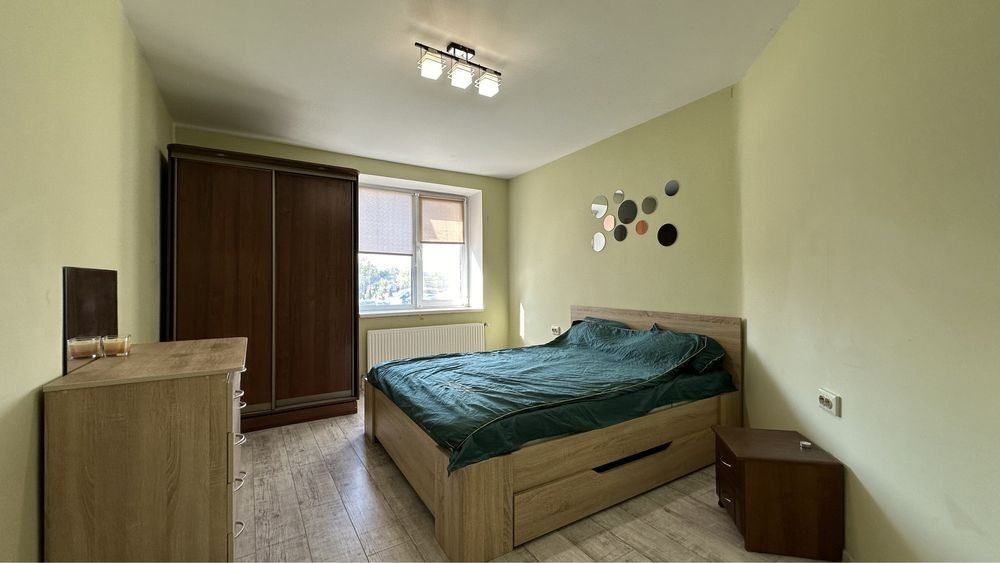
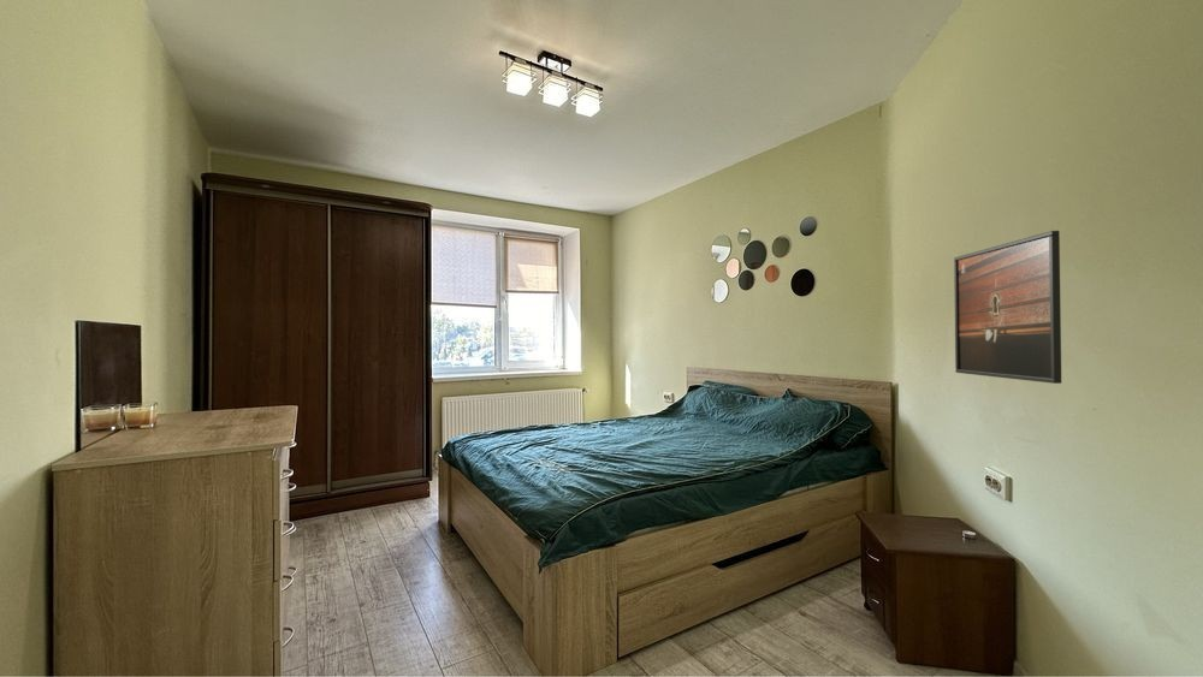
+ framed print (1000, 311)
